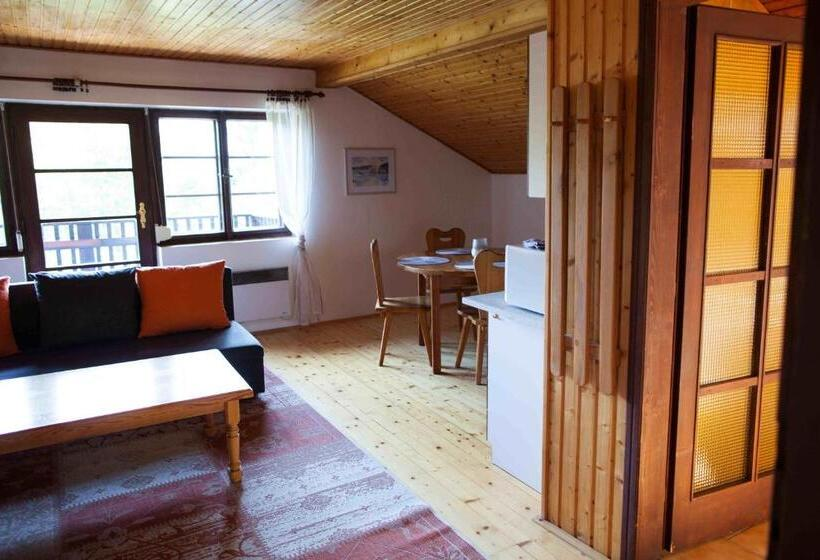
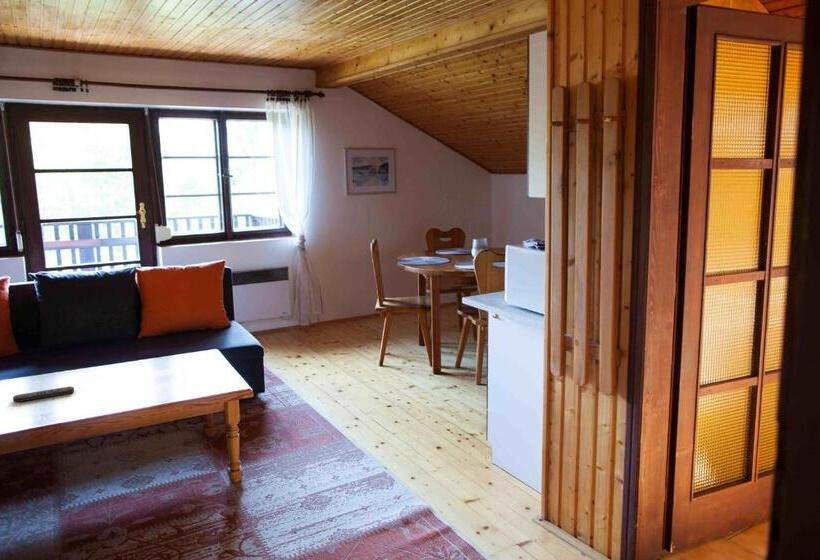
+ remote control (44, 393)
